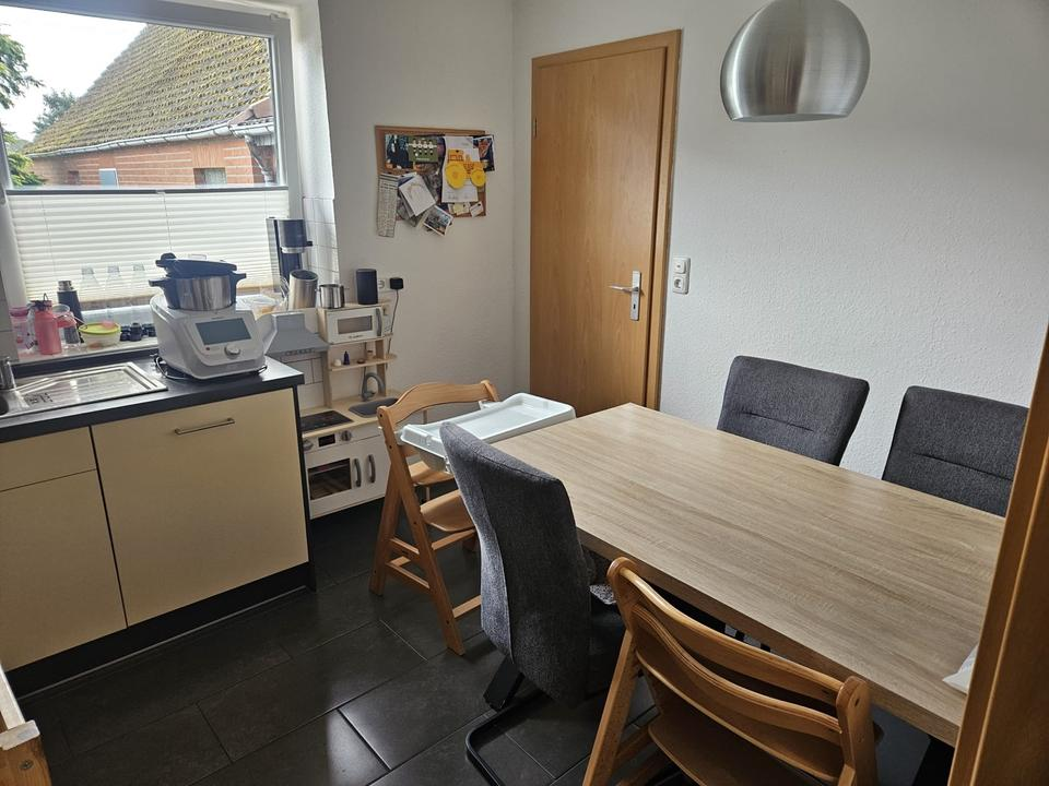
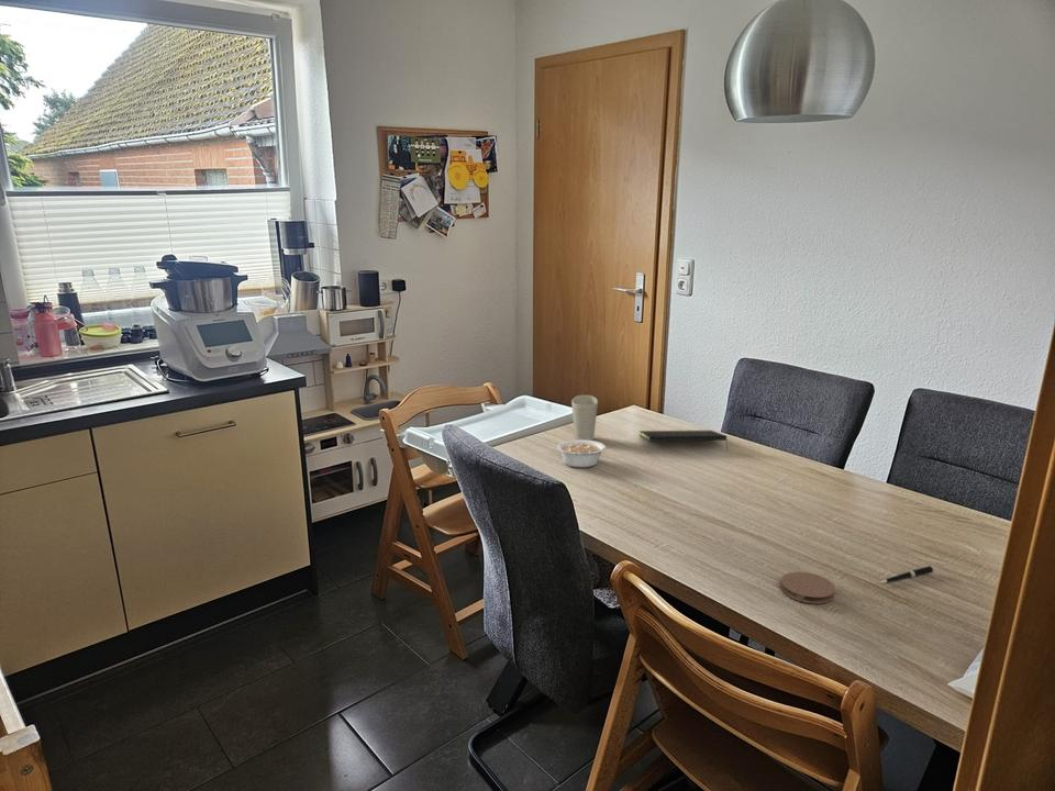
+ coaster (807, 587)
+ pen (906, 575)
+ cup (584, 417)
+ notepad (680, 435)
+ legume (582, 453)
